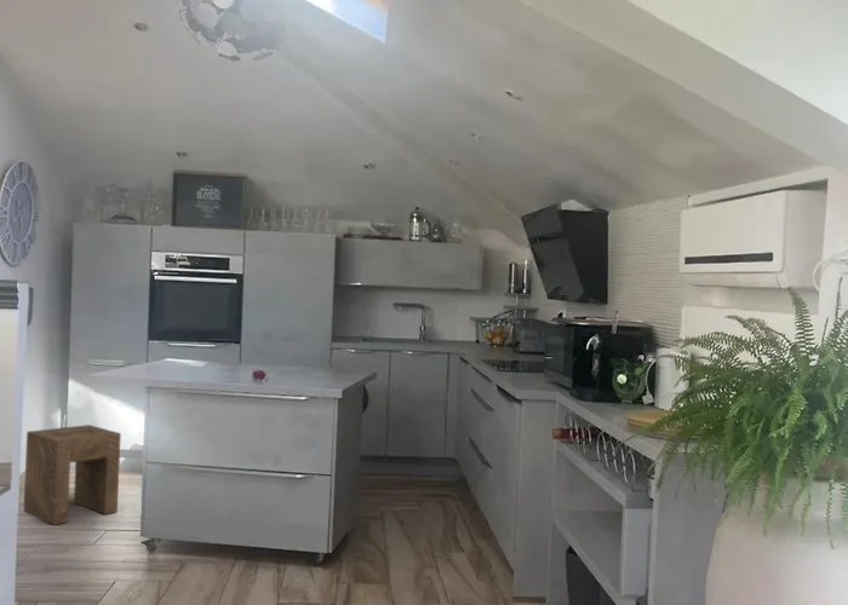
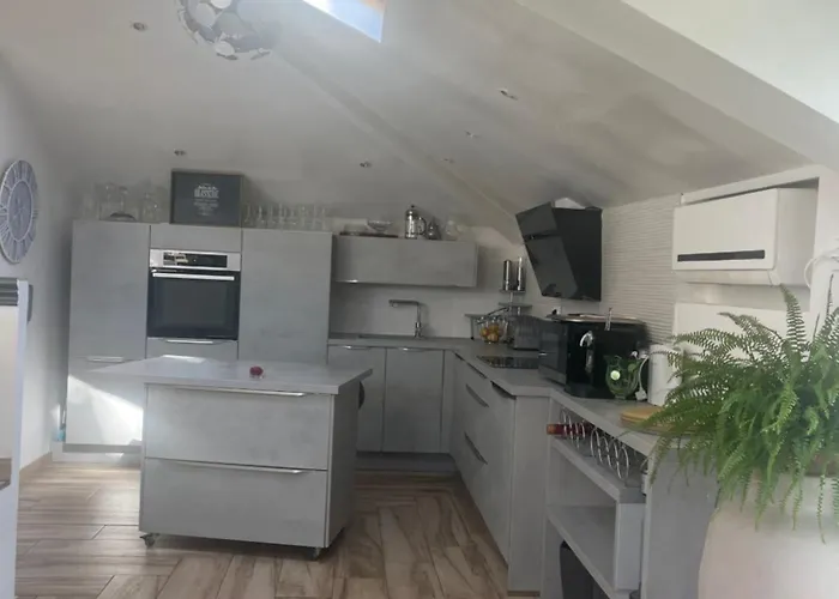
- stool (69, 472)
